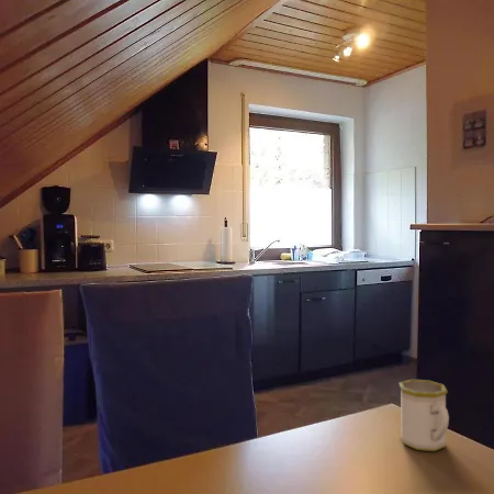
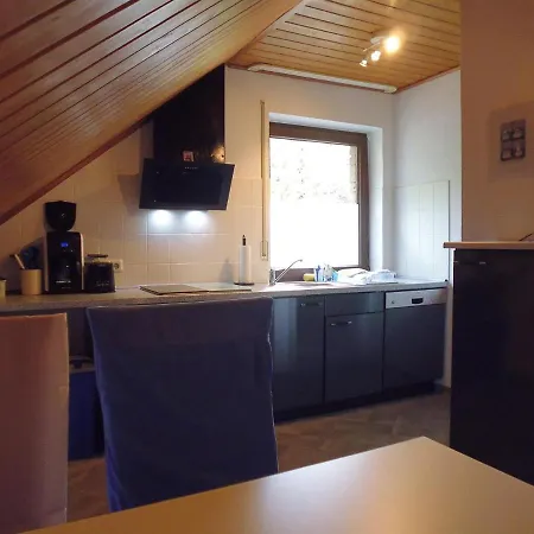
- mug (427, 417)
